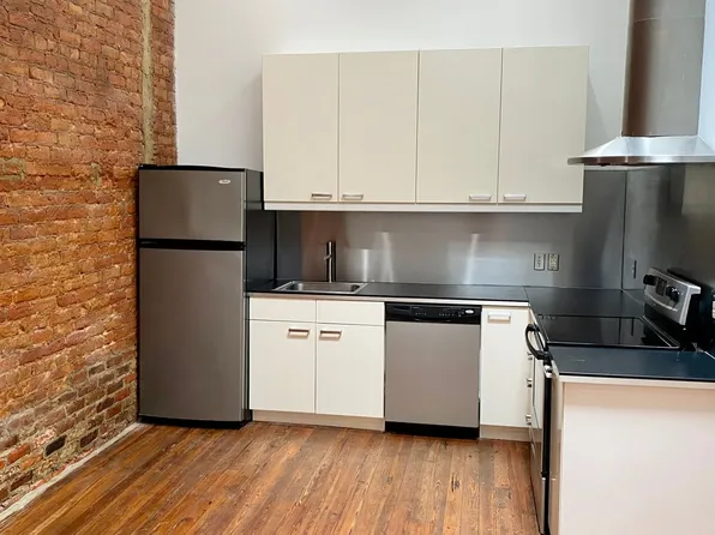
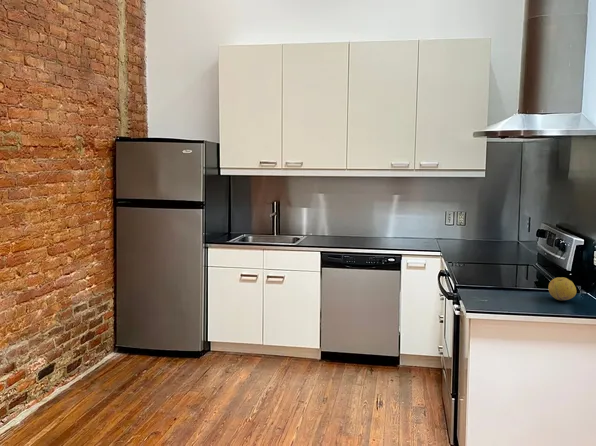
+ fruit (562, 289)
